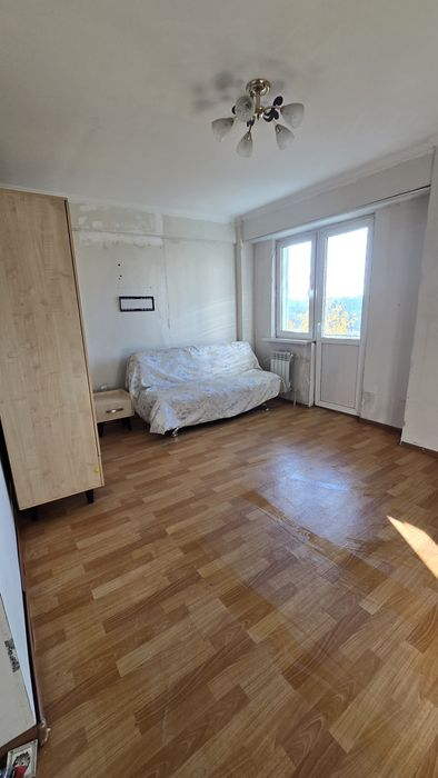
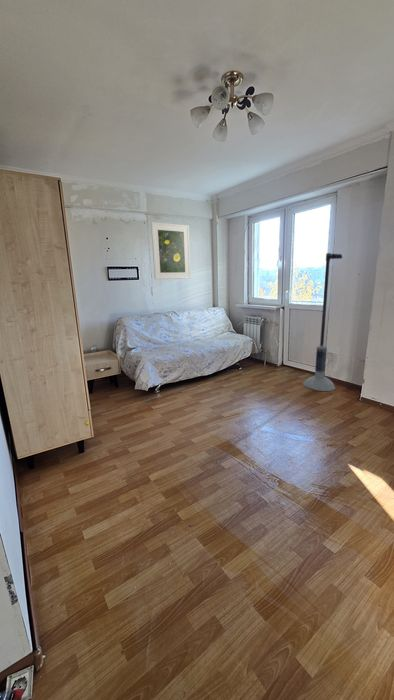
+ floor lamp (324, 322)
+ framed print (171, 252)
